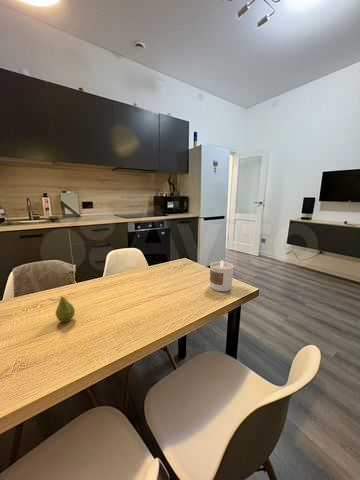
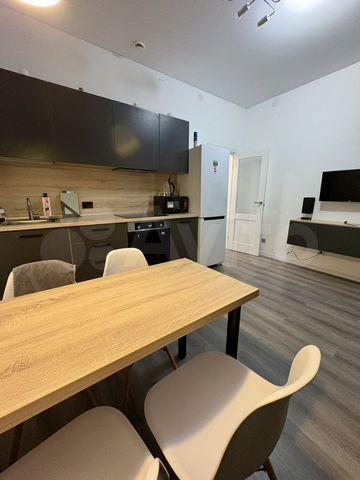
- fruit (64, 306)
- candle (221, 273)
